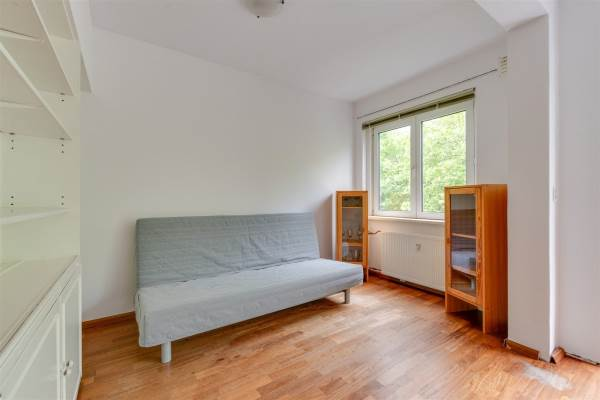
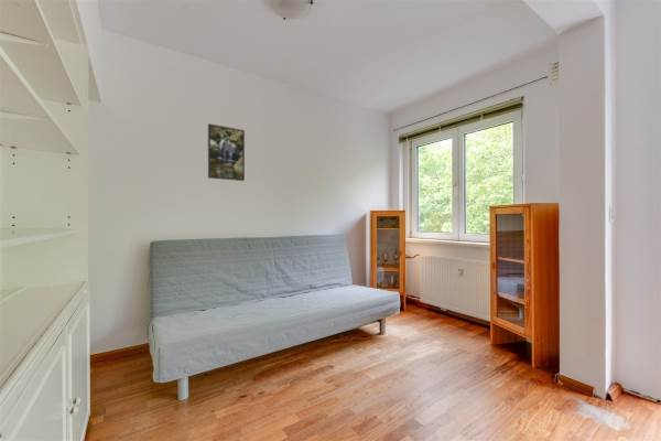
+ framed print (226, 153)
